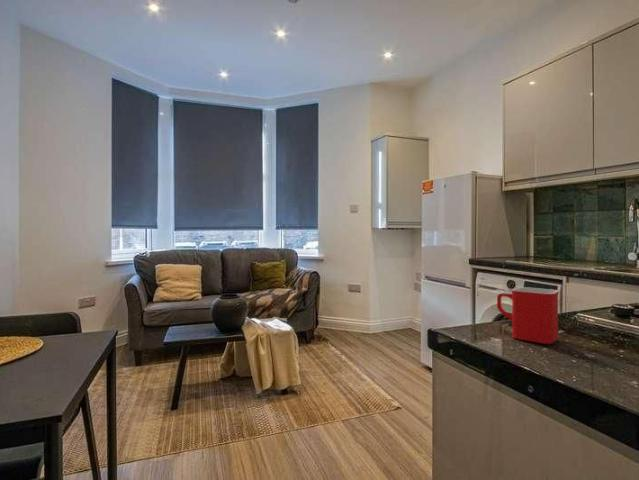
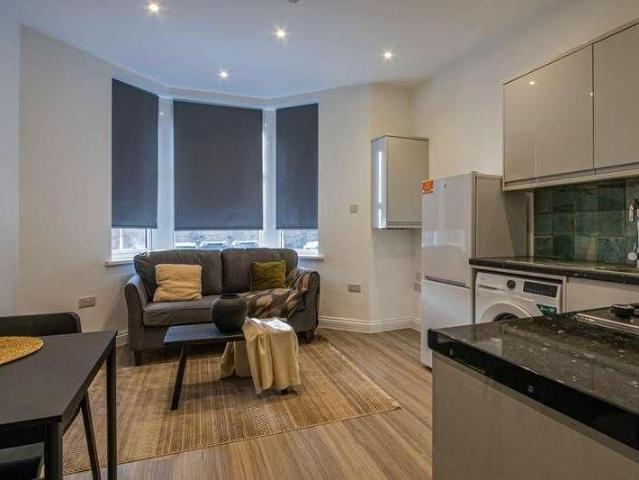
- mug (525, 312)
